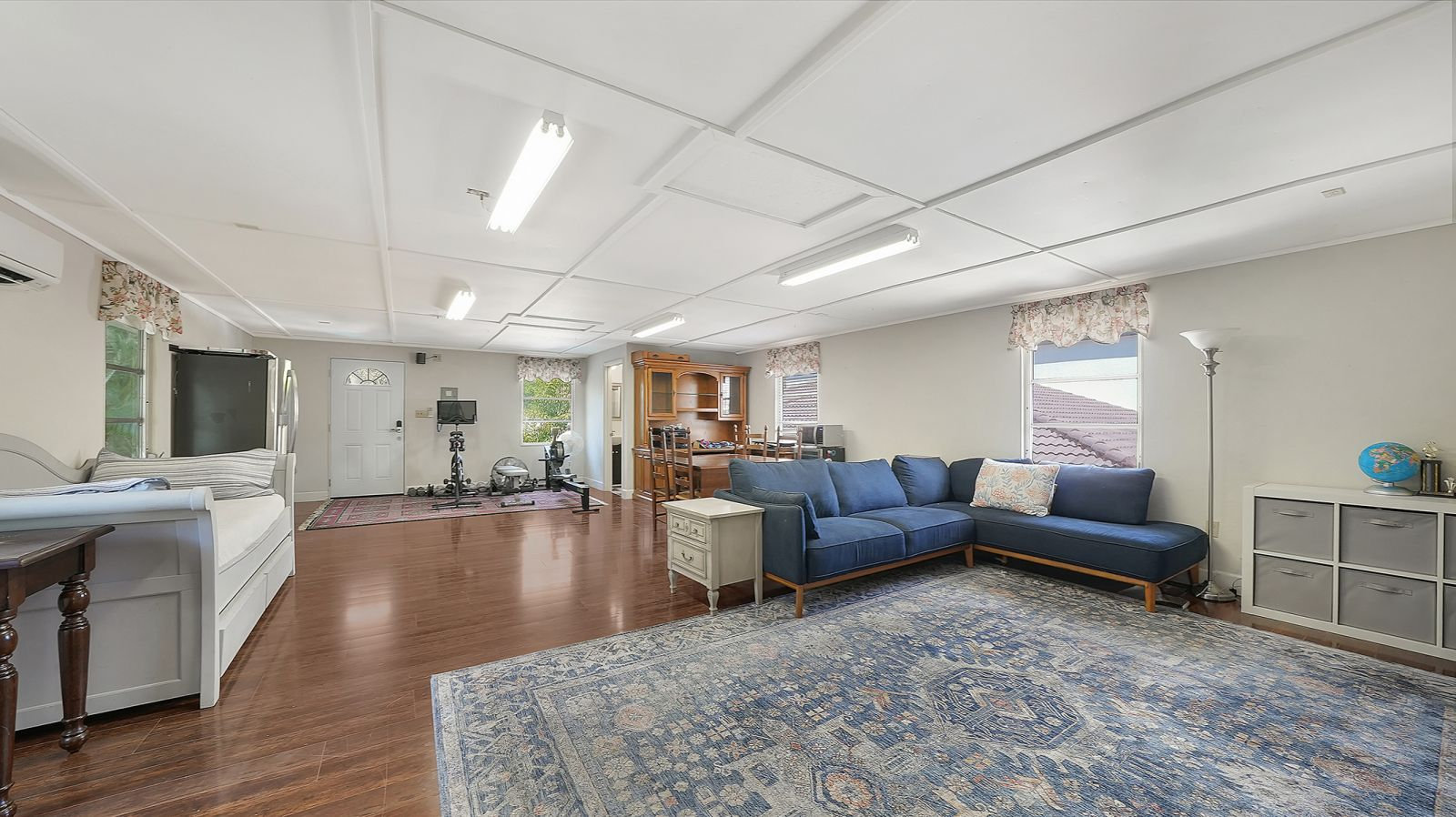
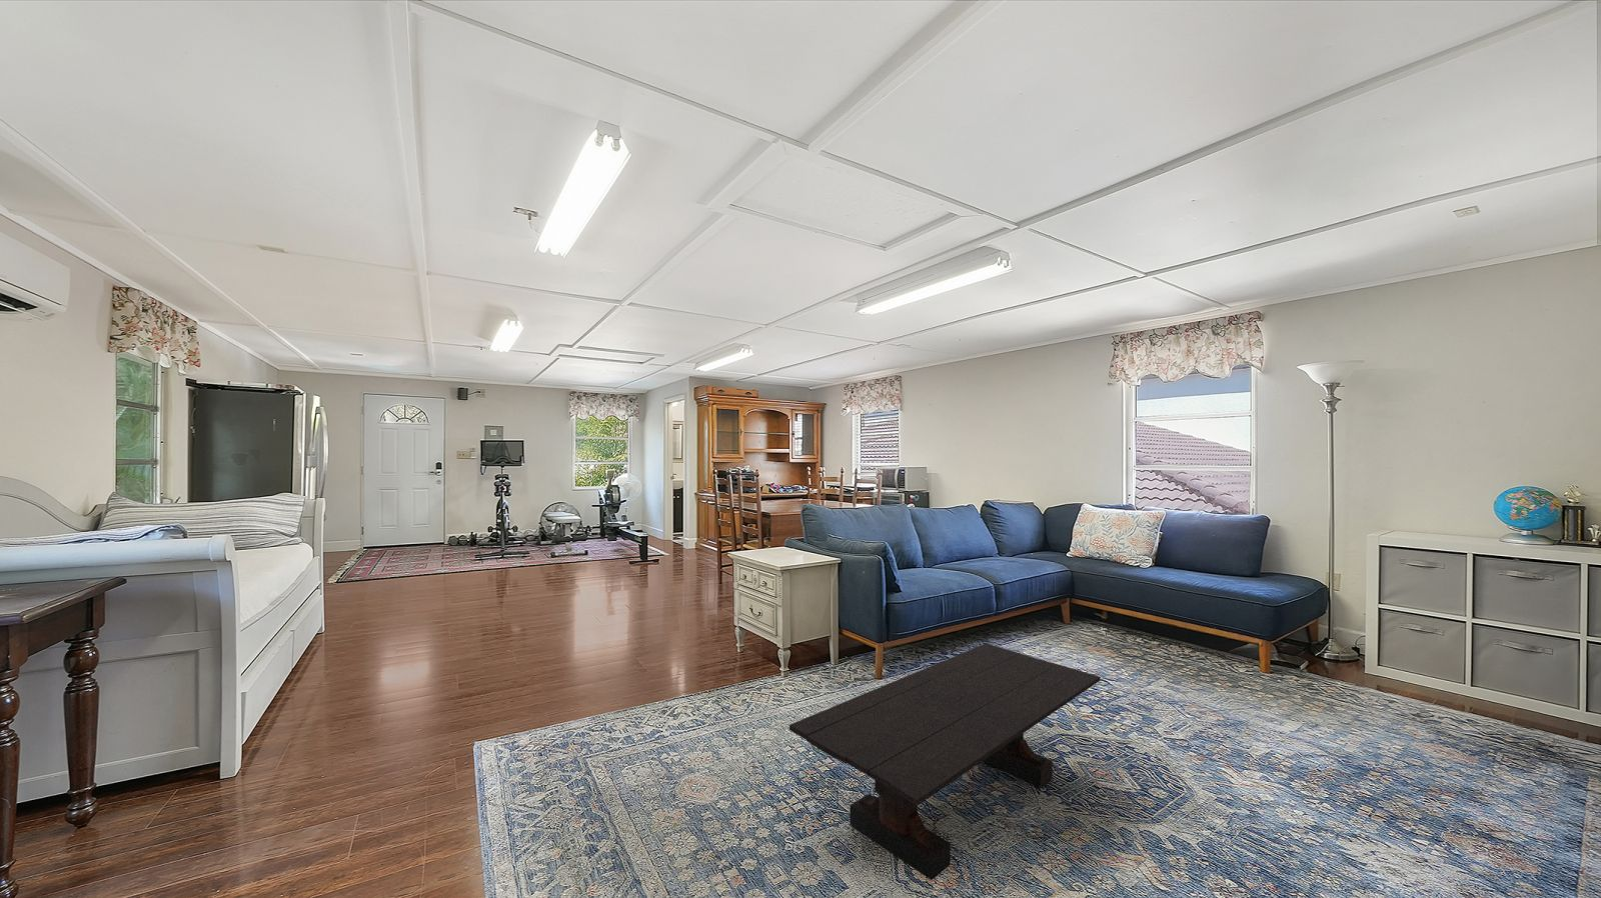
+ coffee table (960, 749)
